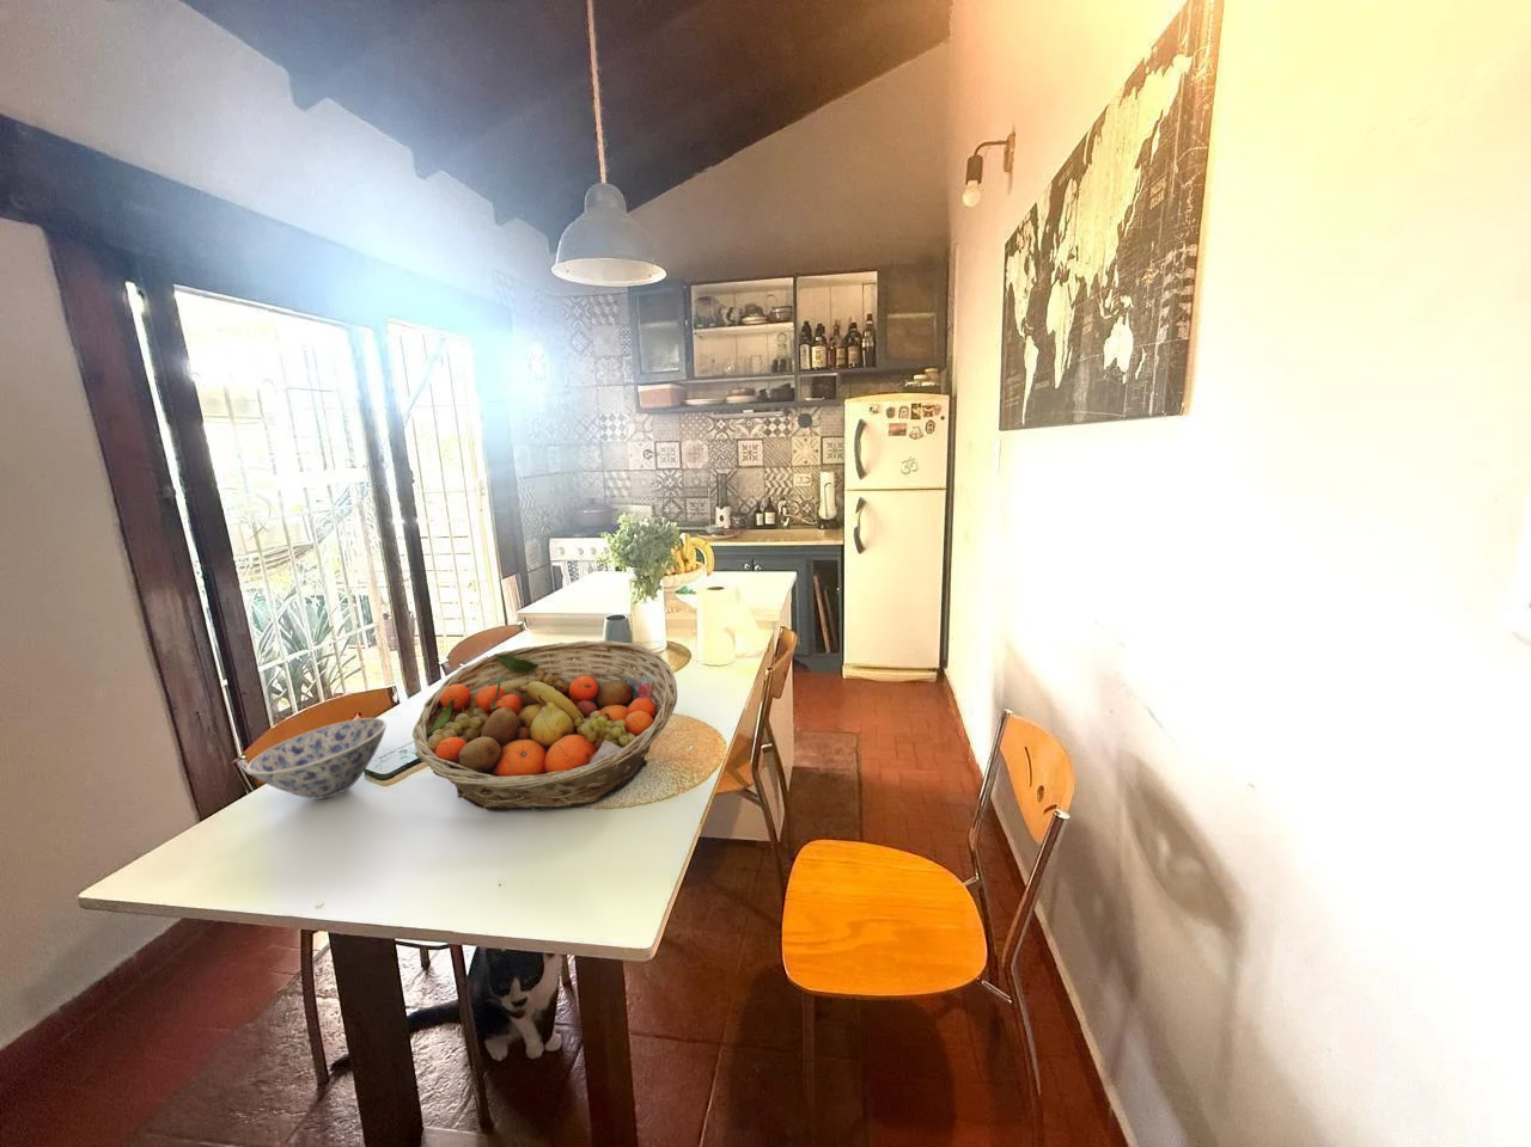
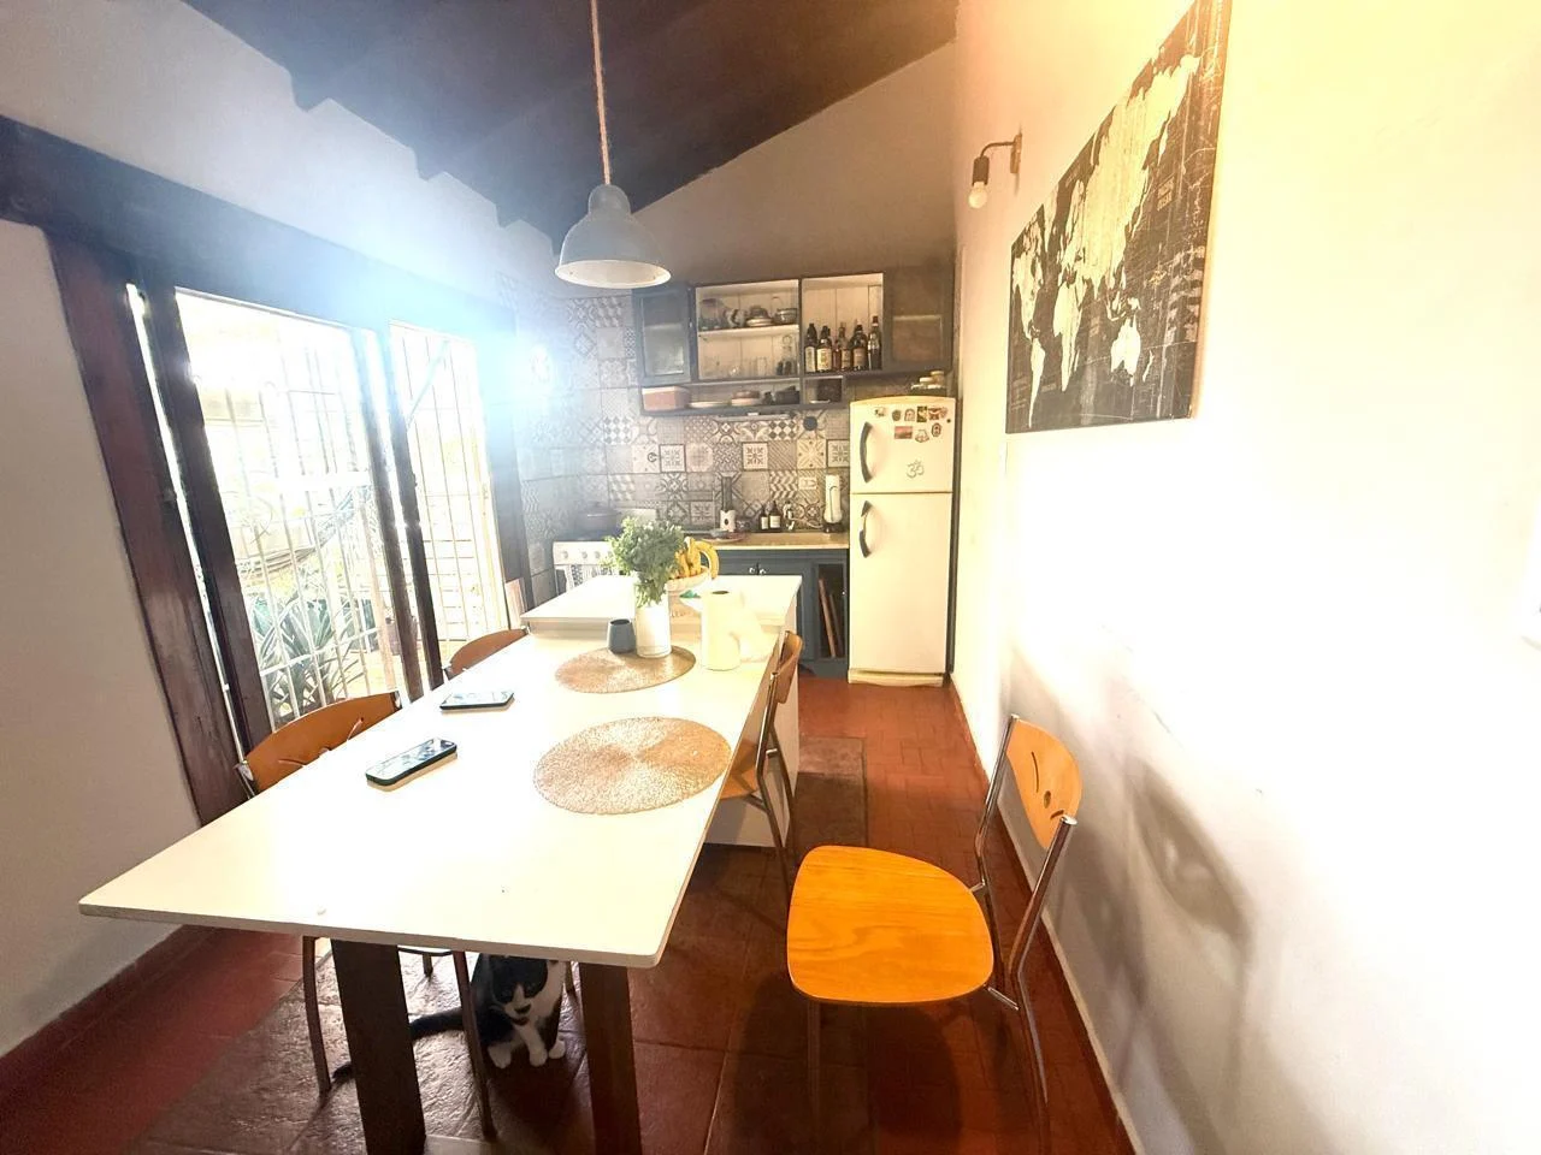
- fruit basket (551, 719)
- bowl (323, 765)
